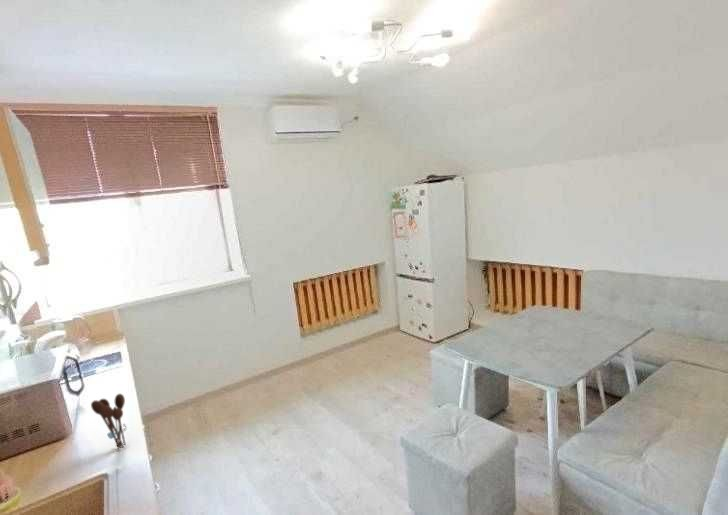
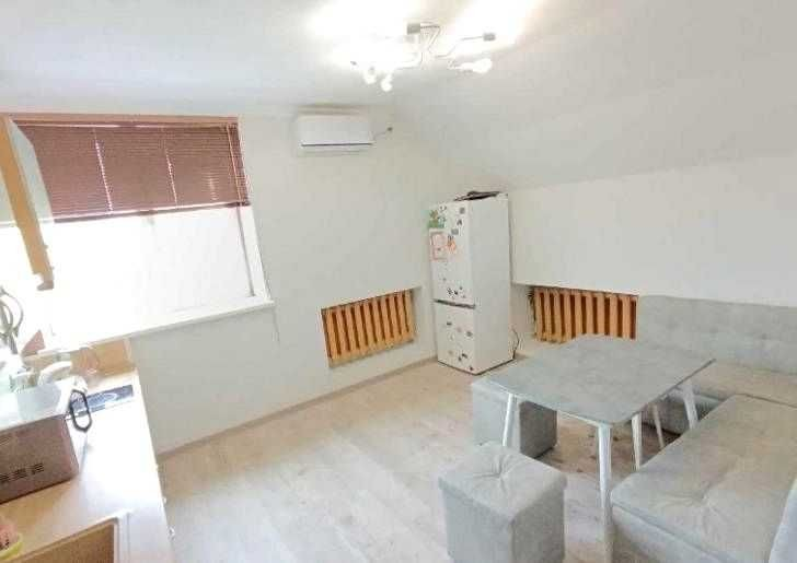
- utensil holder (112, 422)
